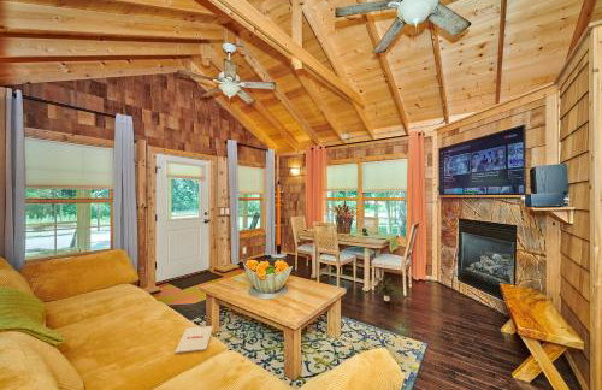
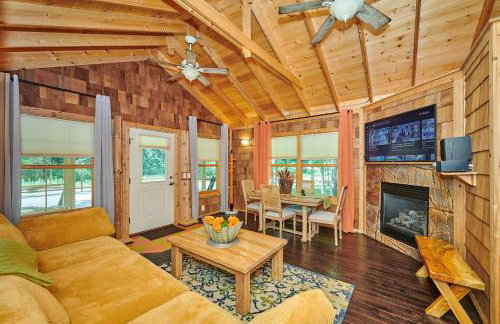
- potted plant (384, 288)
- magazine (195, 337)
